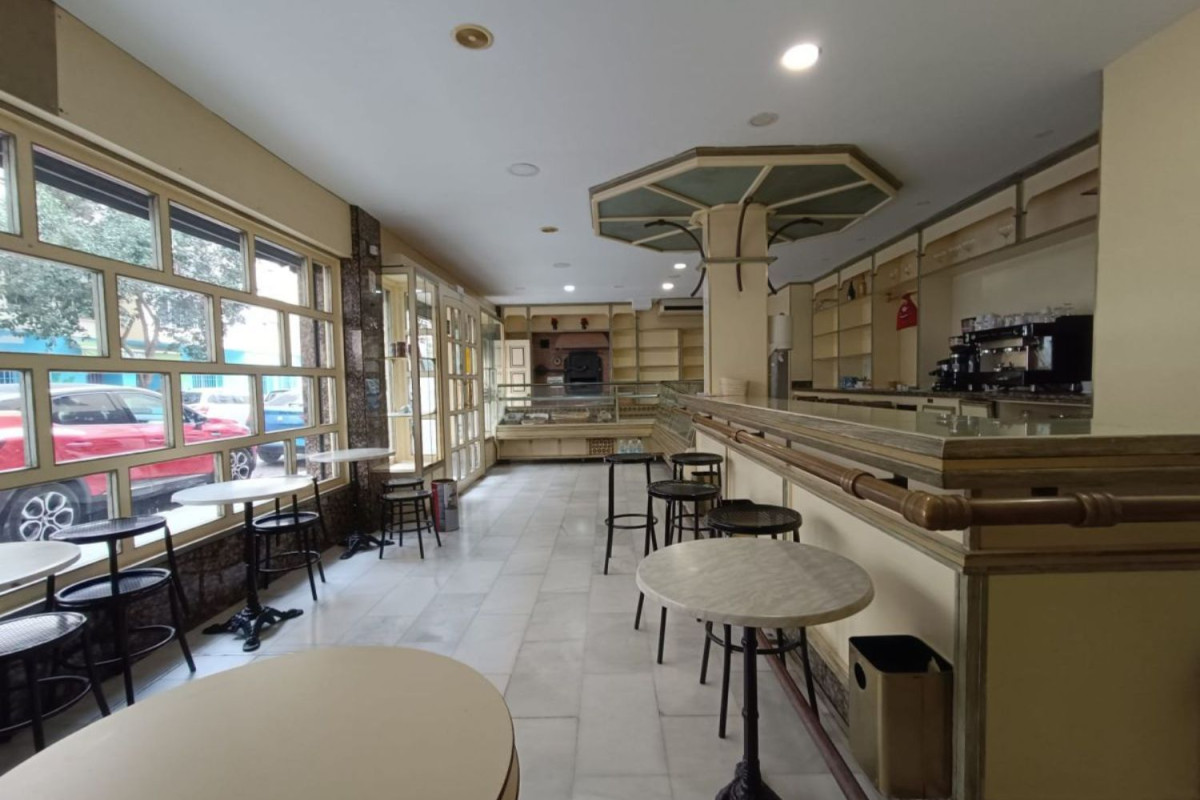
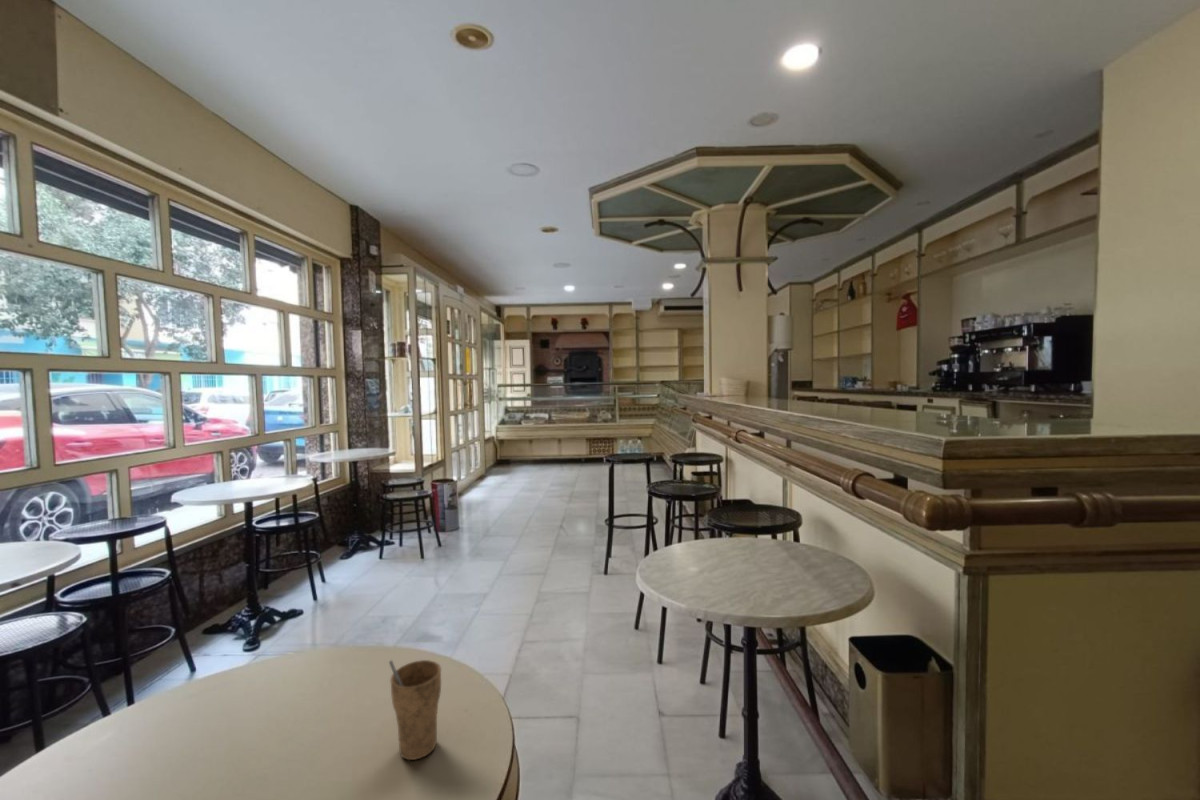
+ cup (417, 700)
